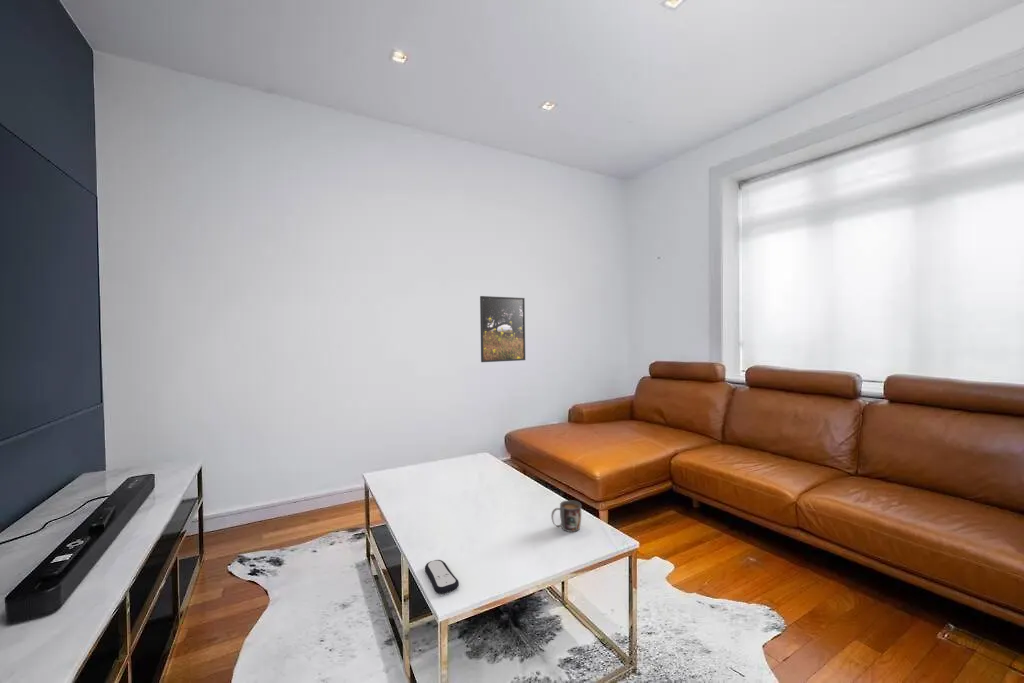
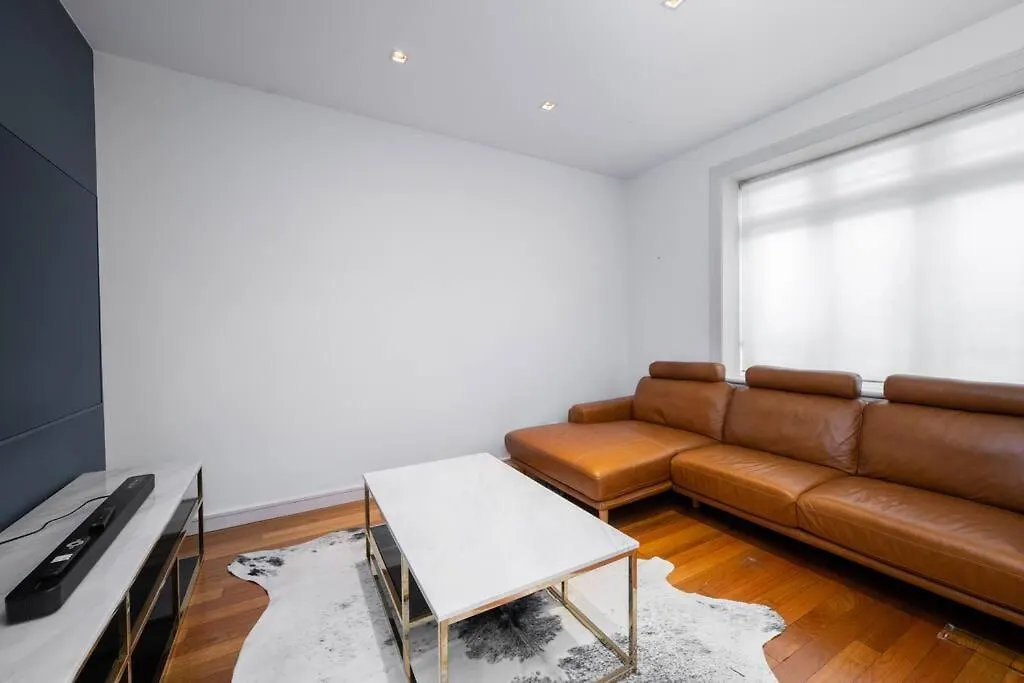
- mug (566, 516)
- remote control (440, 575)
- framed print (503, 329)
